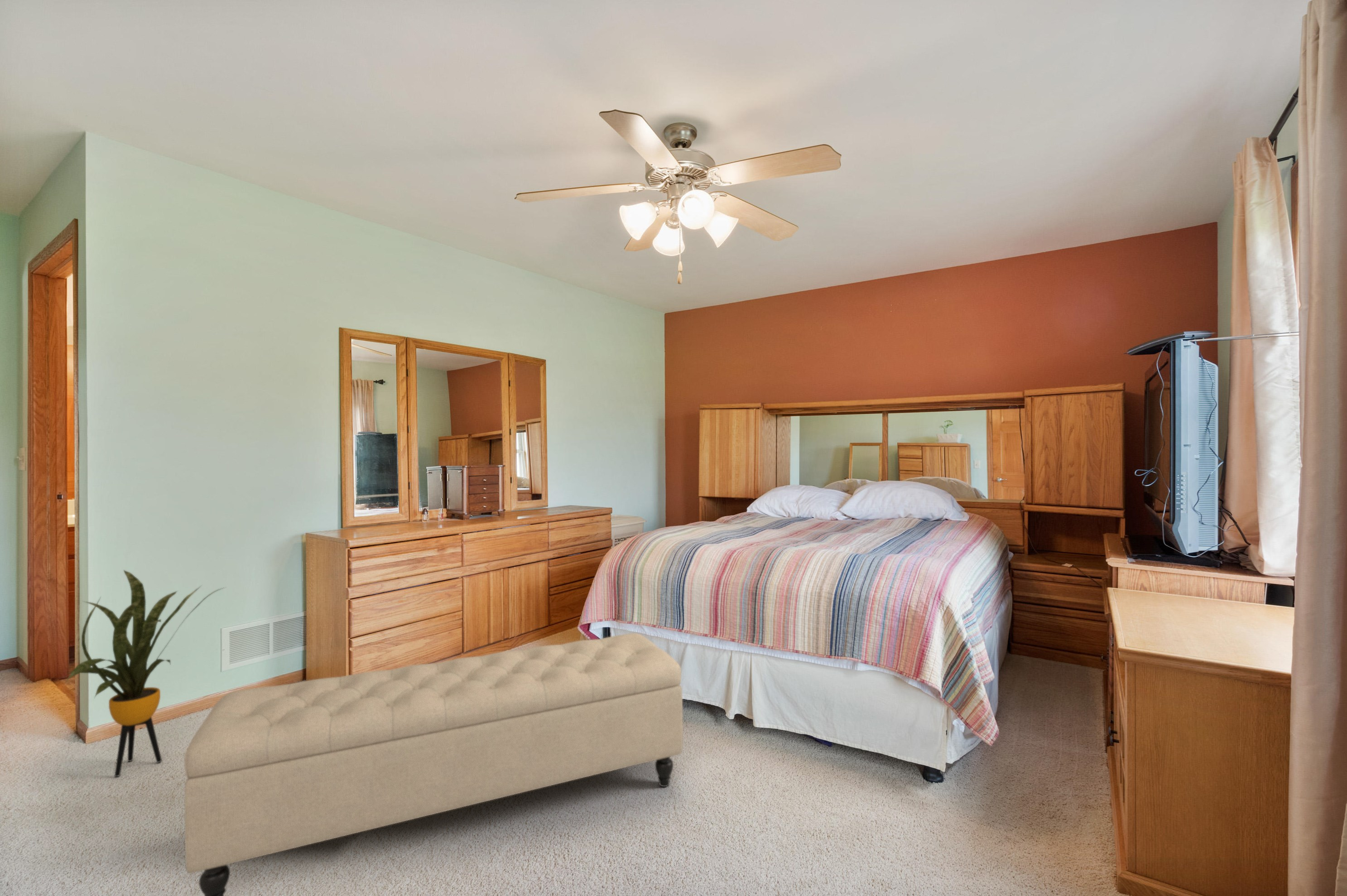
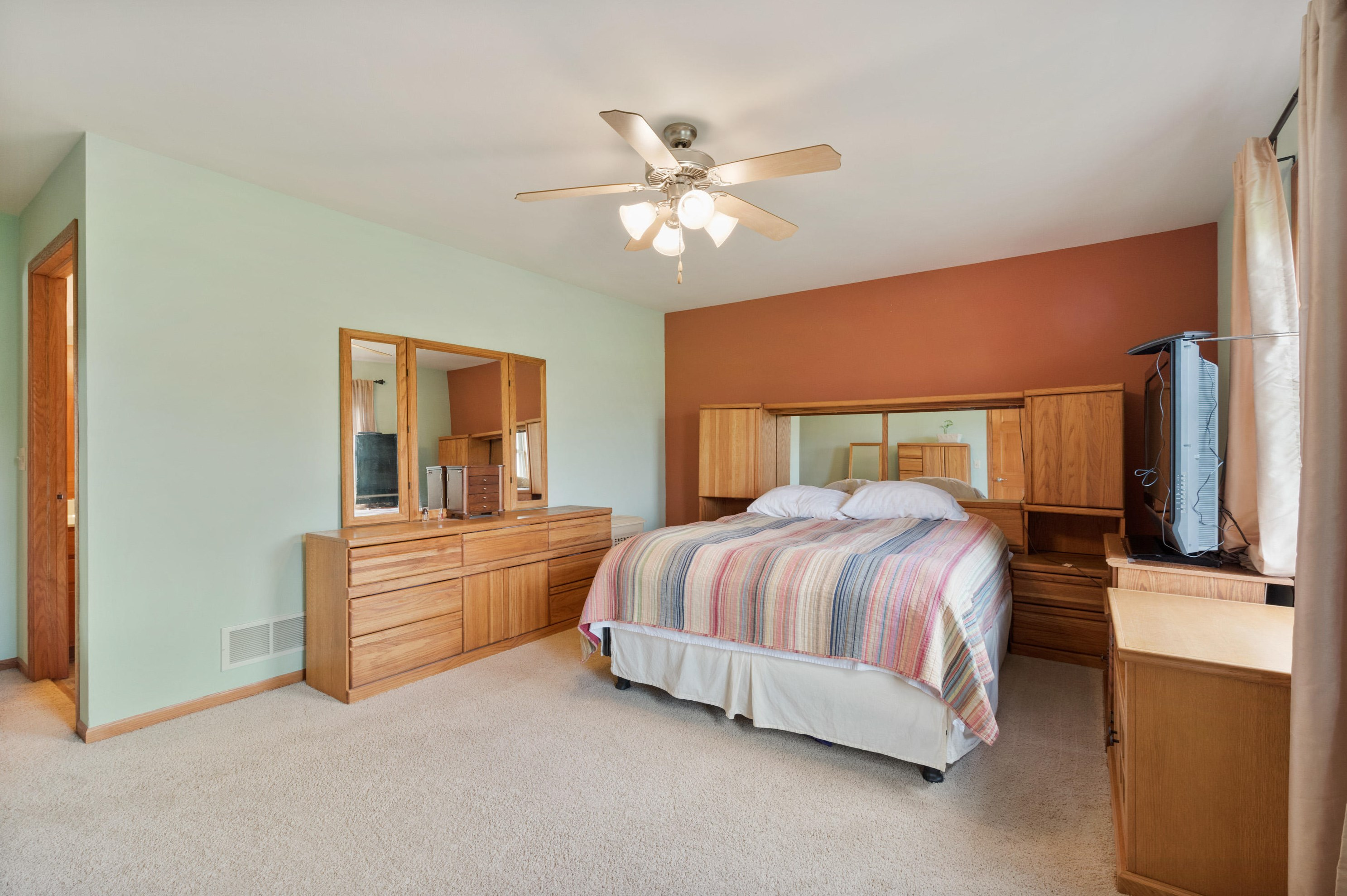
- bench (466, 739)
- house plant (144, 669)
